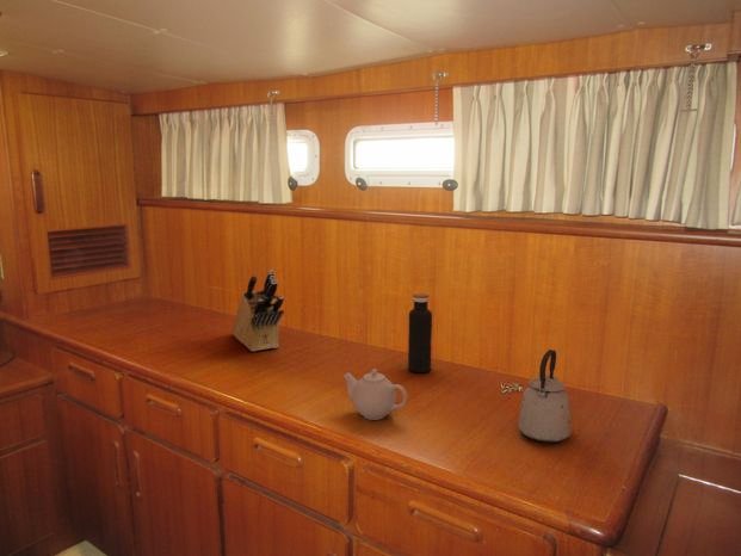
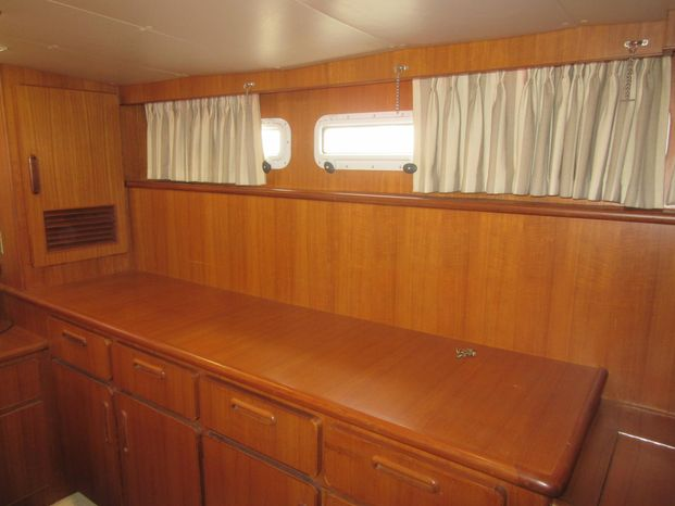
- knife block (257, 305)
- kettle (548, 390)
- water bottle (420, 332)
- teapot (373, 391)
